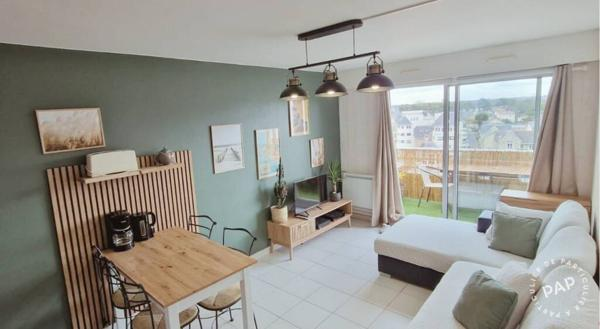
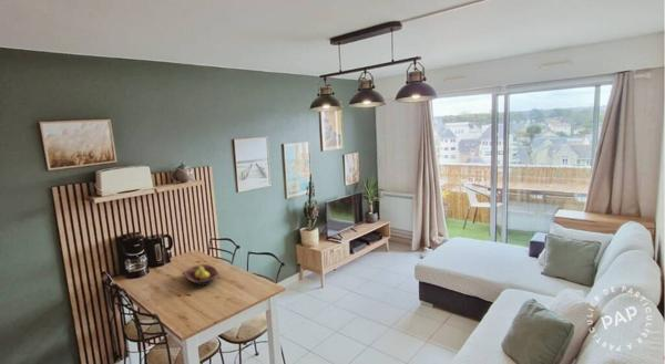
+ fruit bowl (201, 273)
